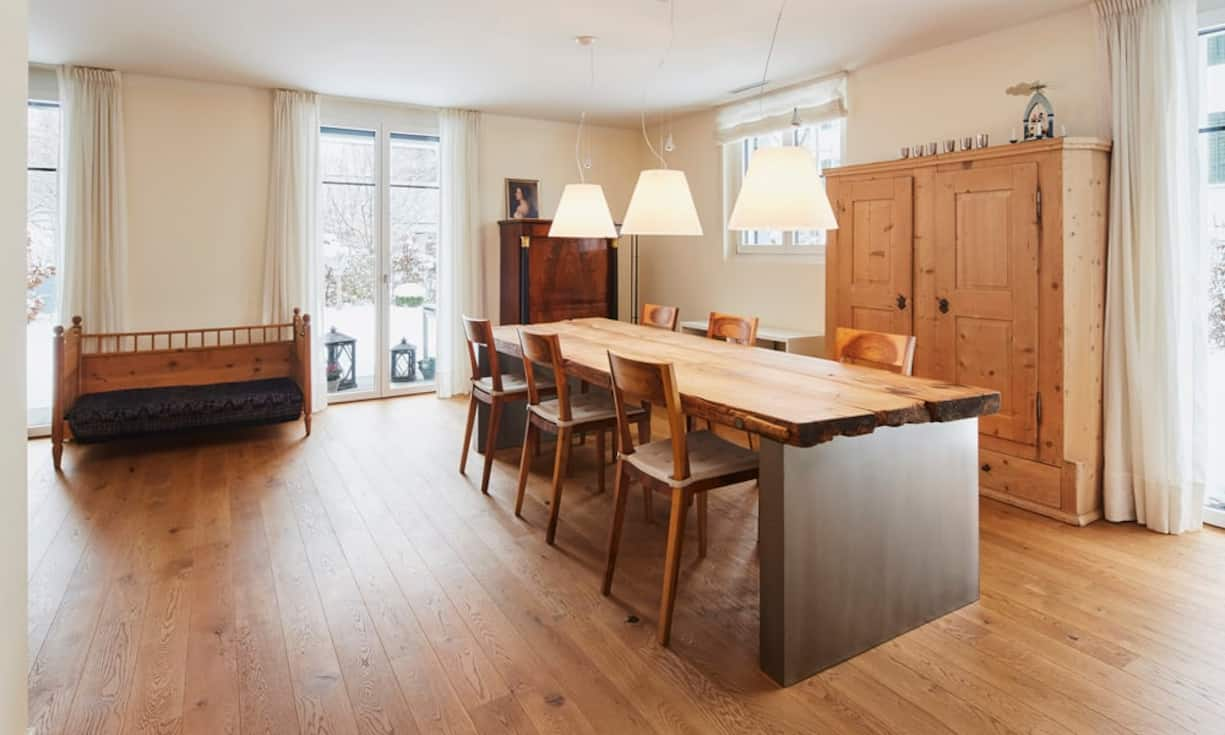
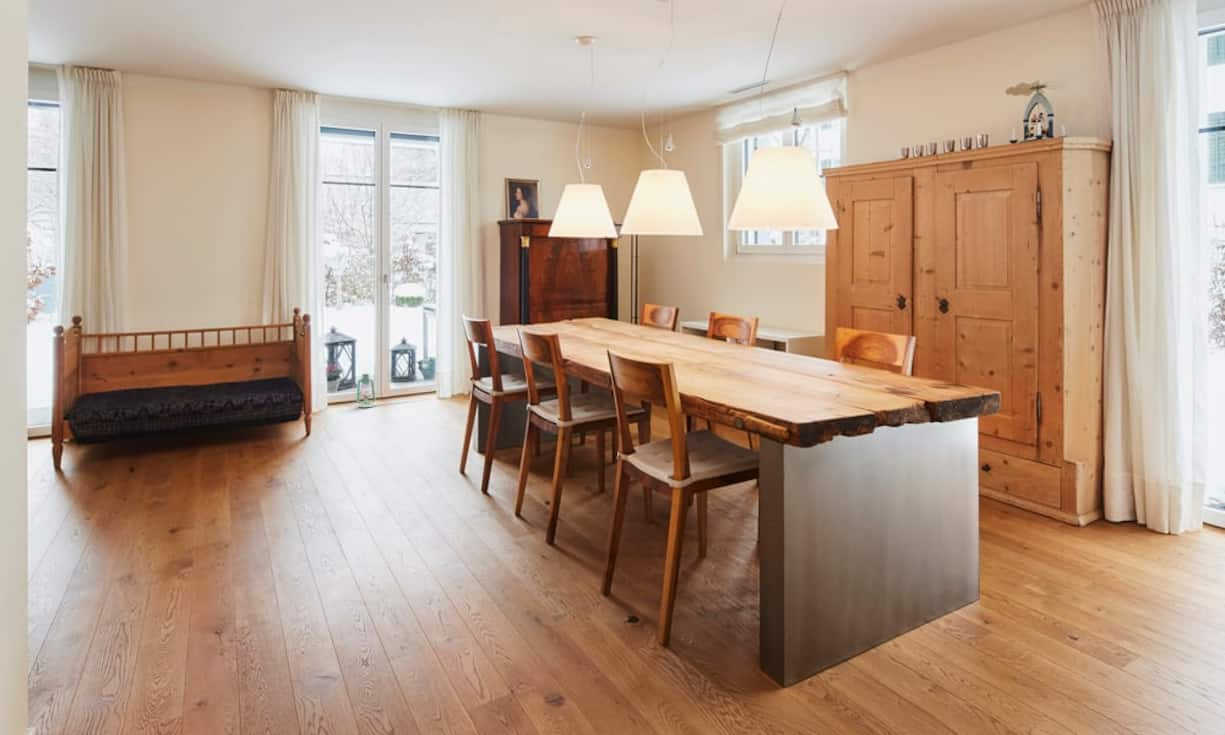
+ lantern (365, 388)
